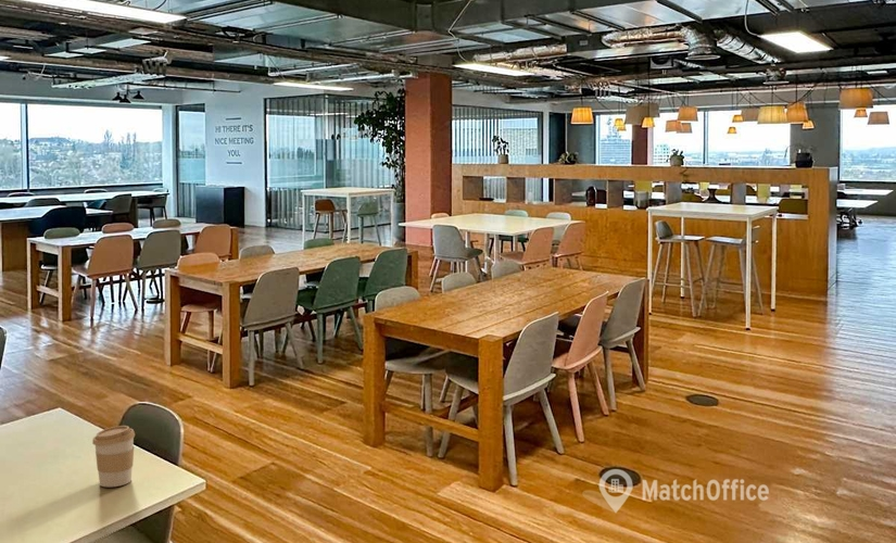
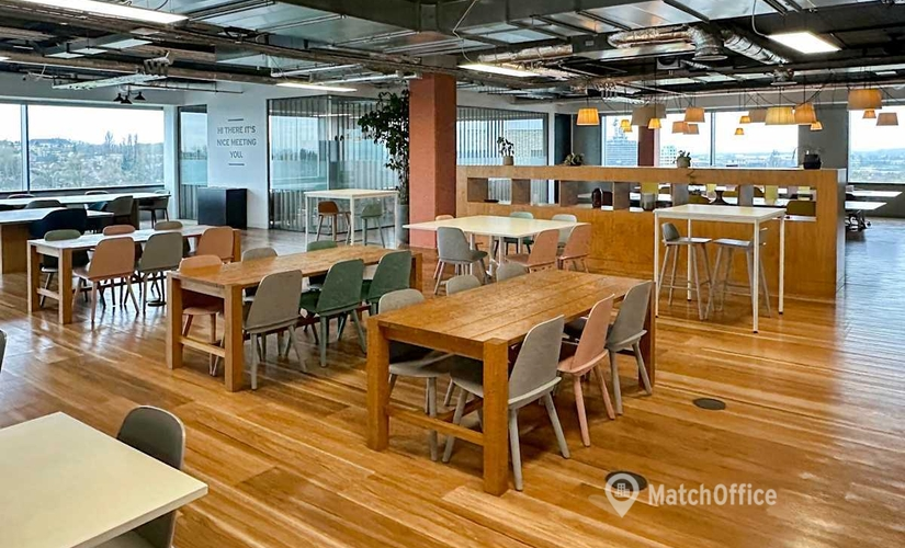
- coffee cup (114, 455)
